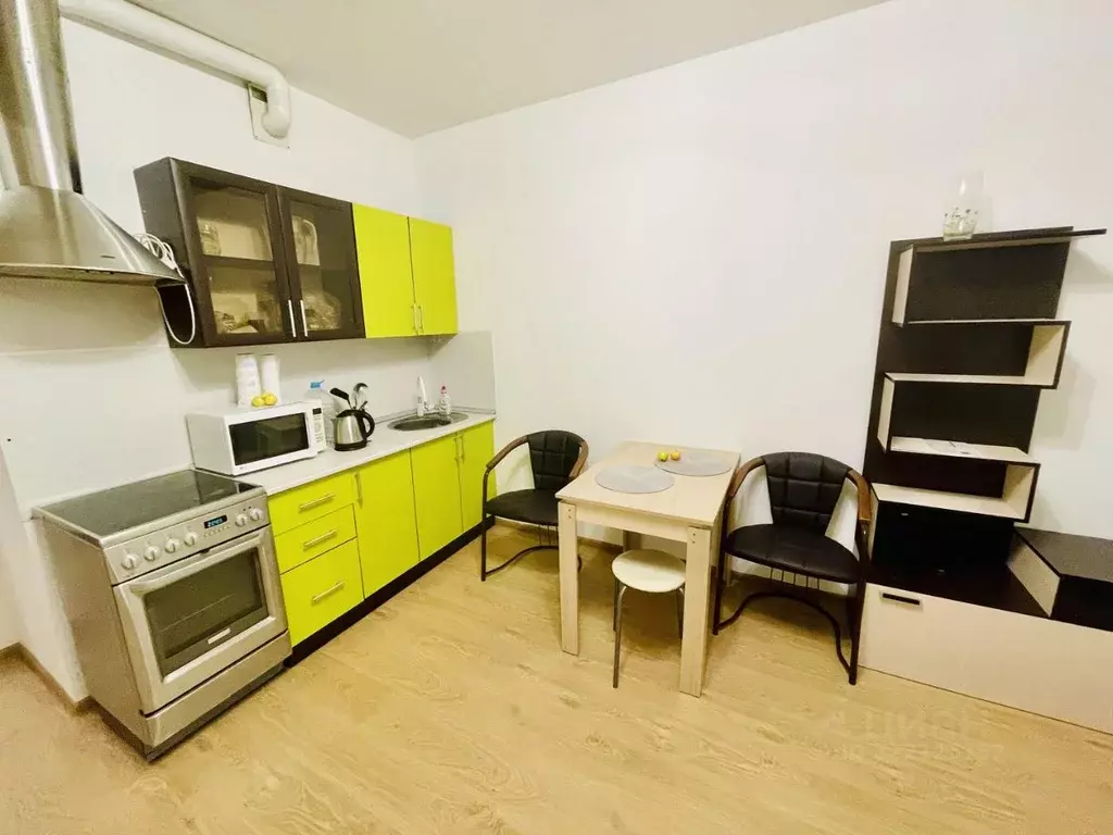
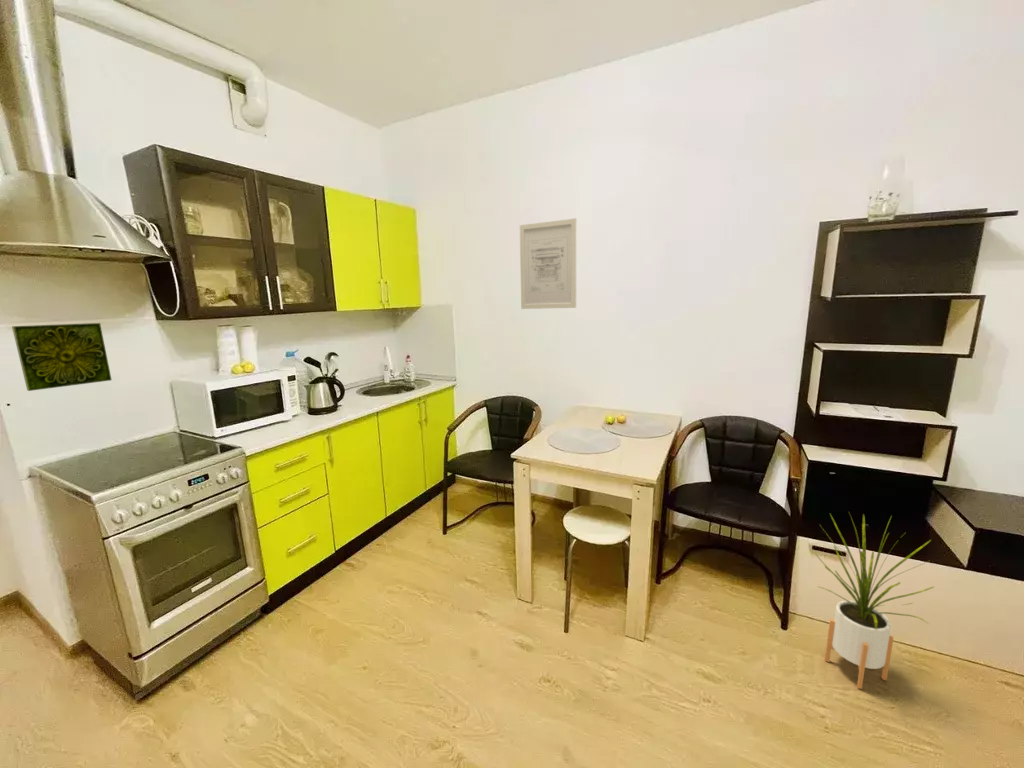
+ wall art (547, 266)
+ decorative tile (65, 355)
+ house plant (866, 596)
